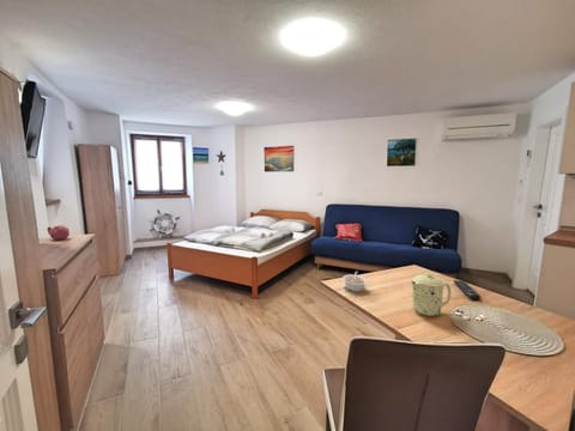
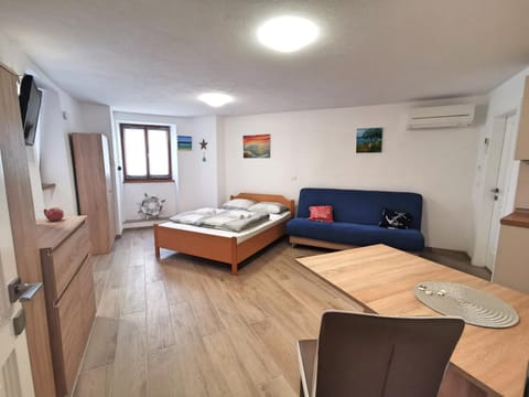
- legume (353, 281)
- remote control (465, 289)
- mug (429, 292)
